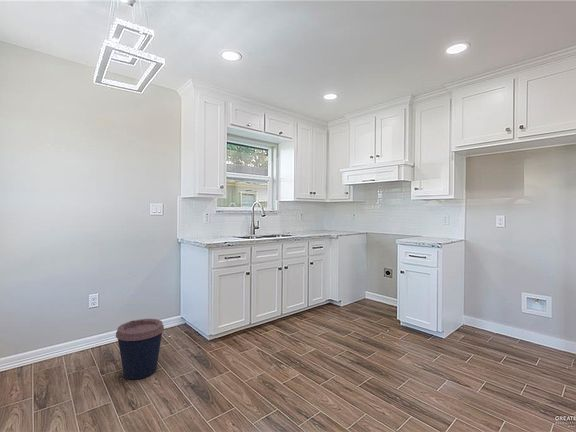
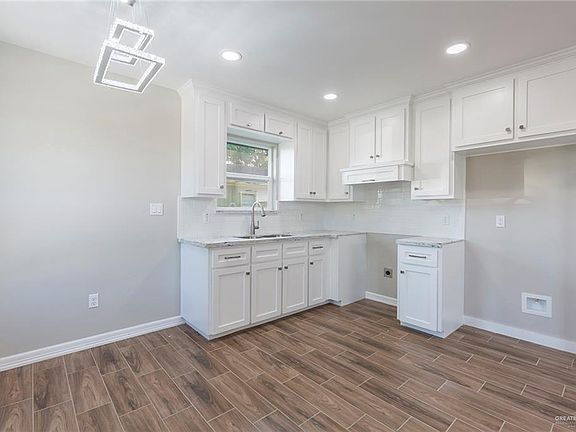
- coffee cup (140, 348)
